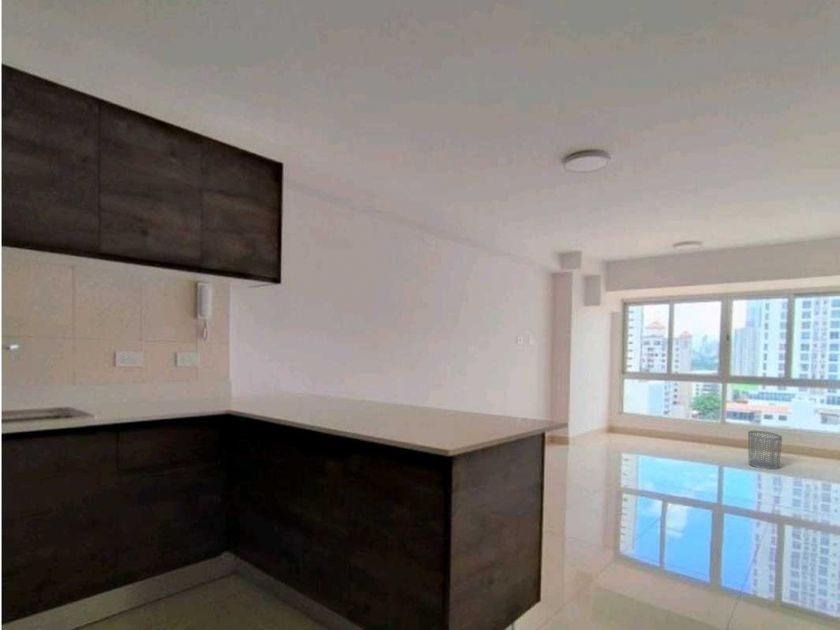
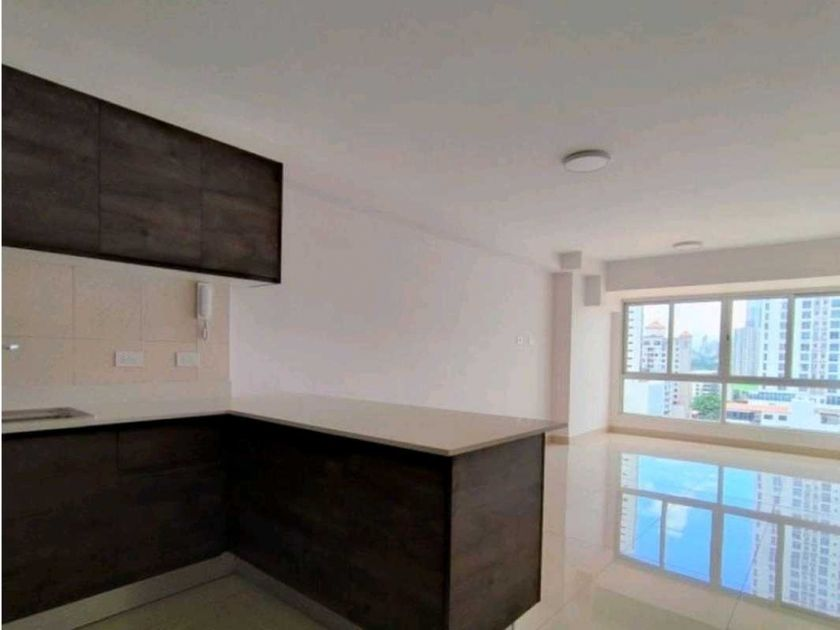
- waste bin (764, 449)
